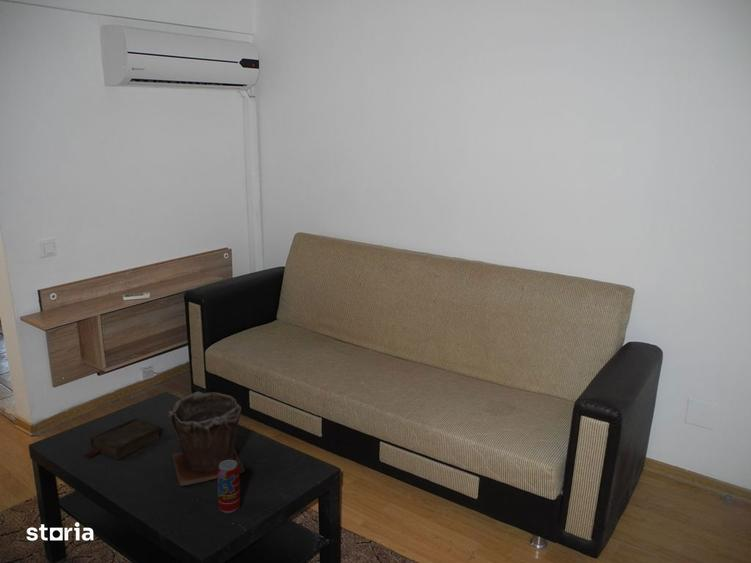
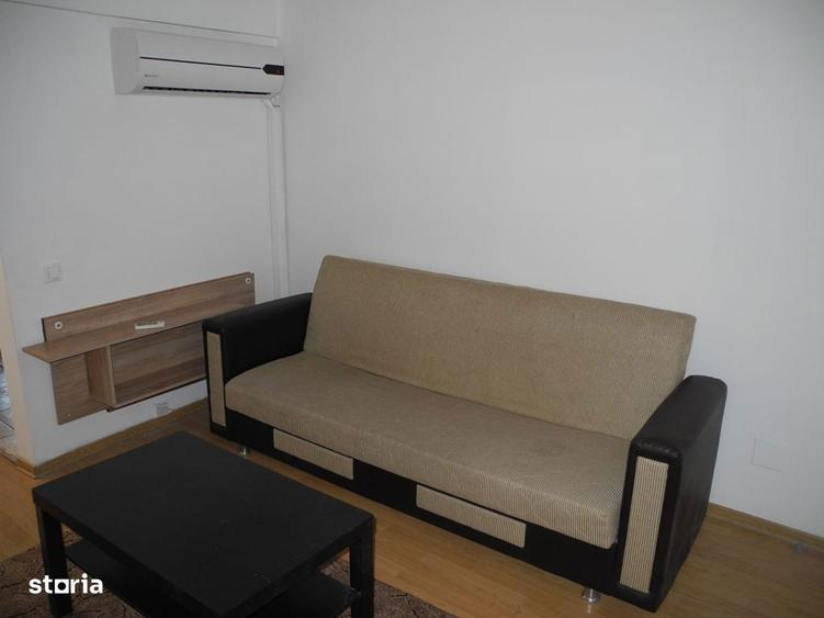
- book (120, 440)
- plant pot (206, 434)
- beverage can (228, 486)
